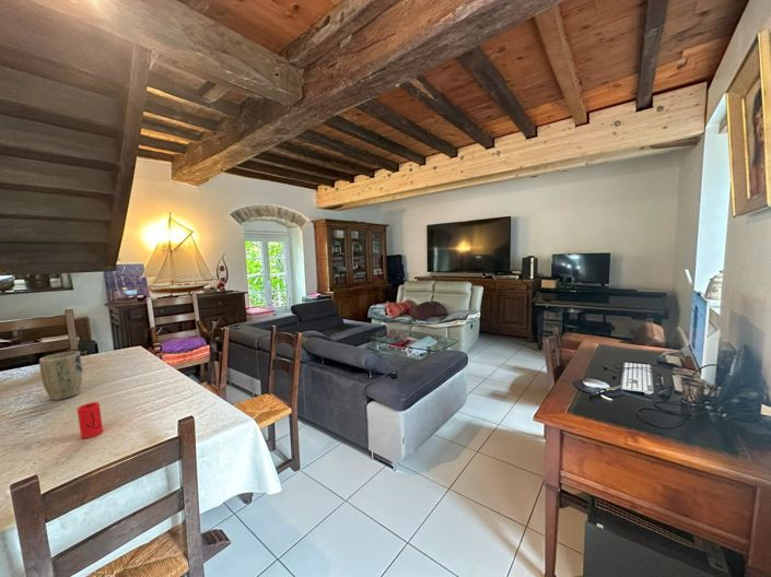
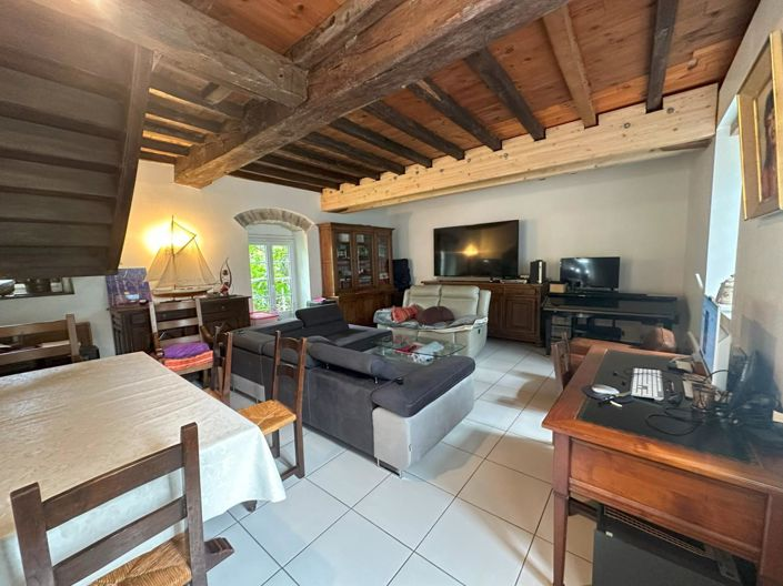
- plant pot (62, 375)
- cup (90, 420)
